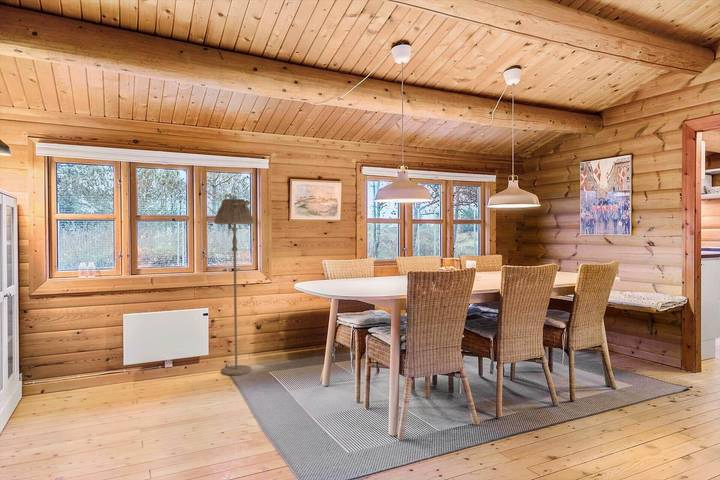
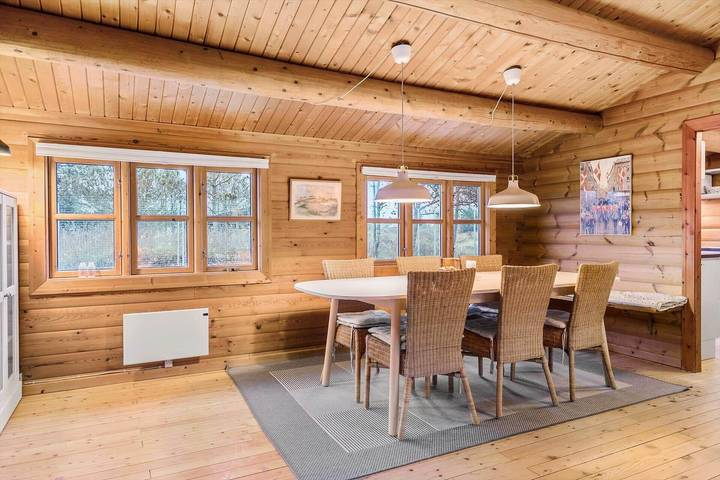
- floor lamp (234, 285)
